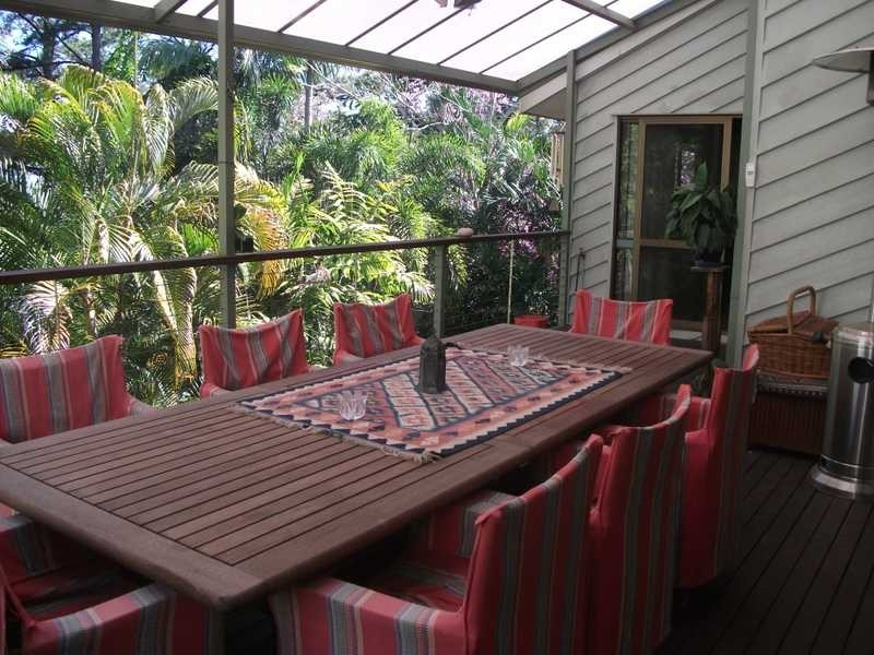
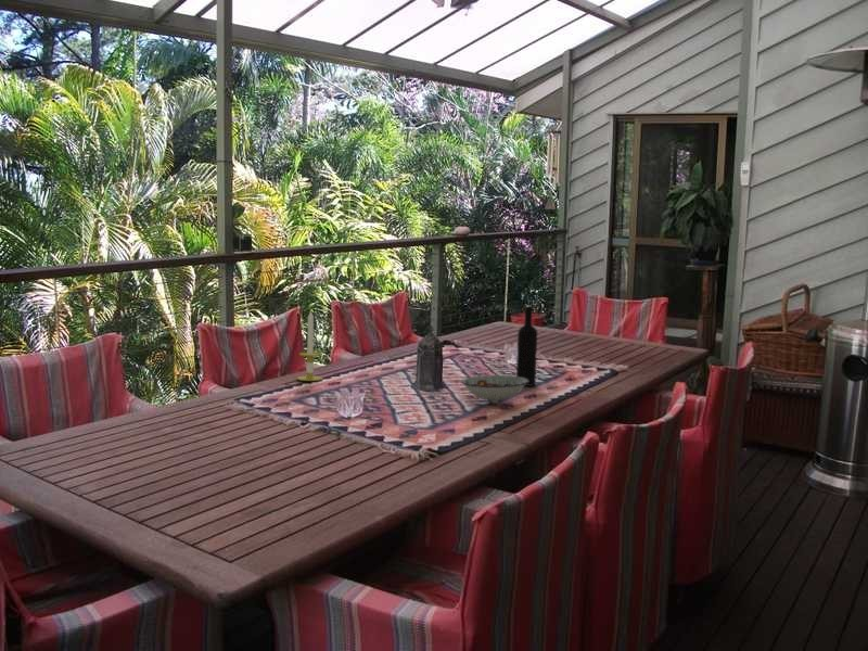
+ bowl (494, 391)
+ wine bottle (526, 345)
+ candle (309, 344)
